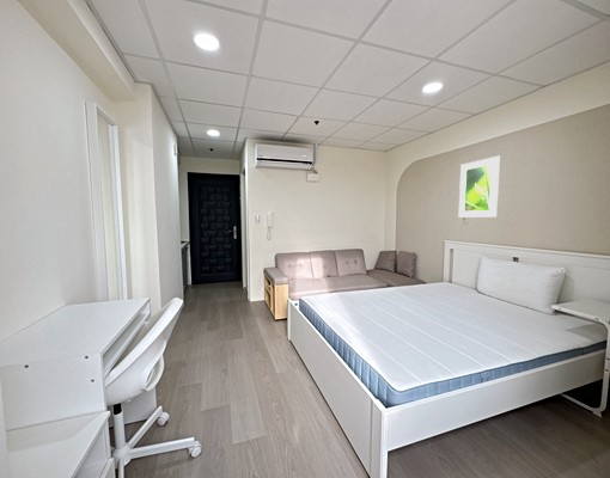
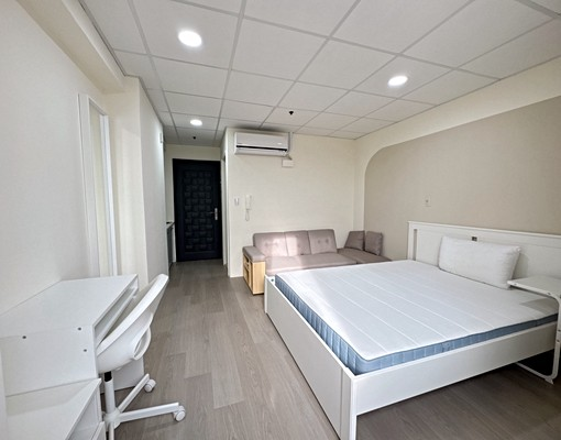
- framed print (477, 189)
